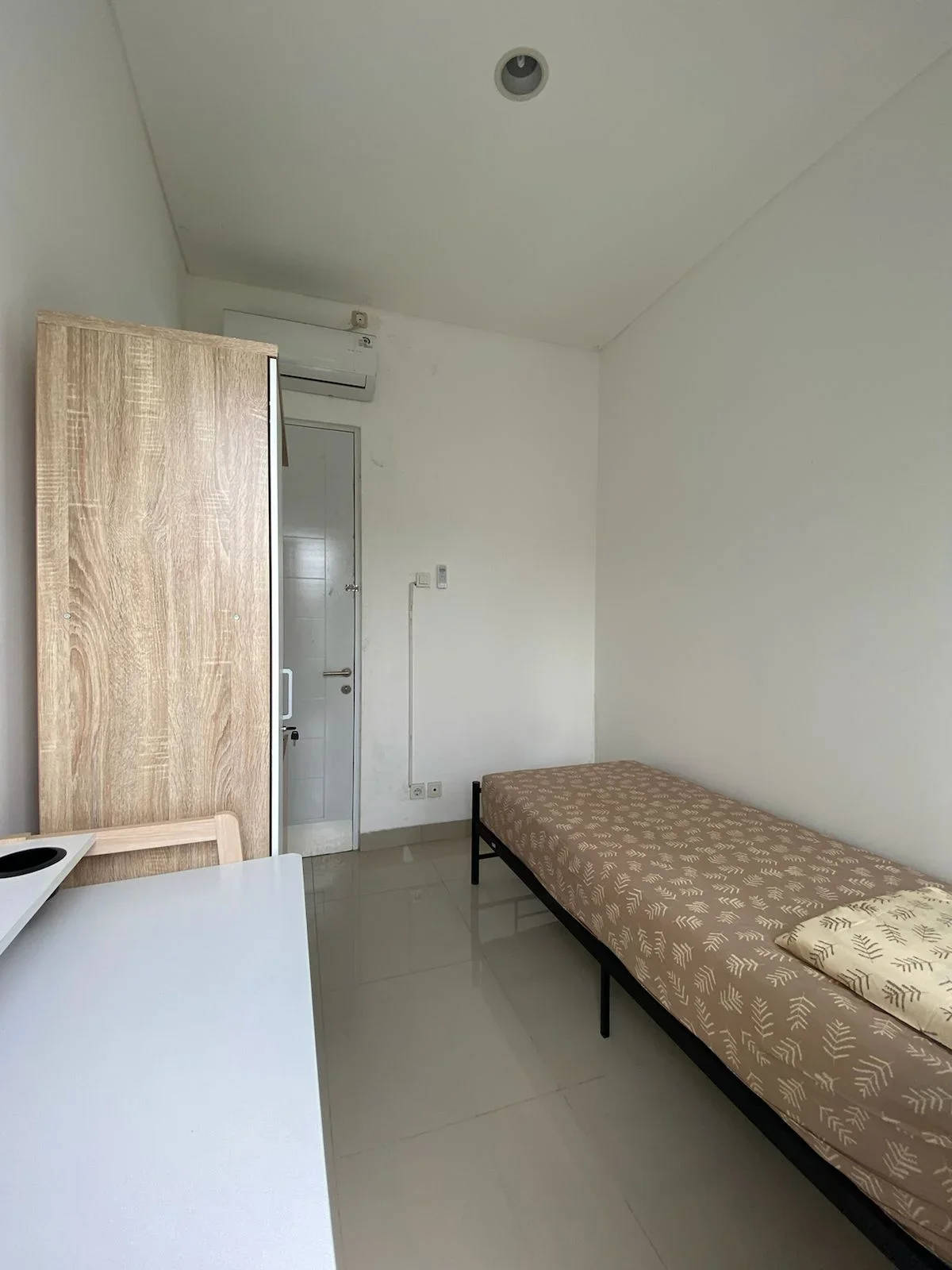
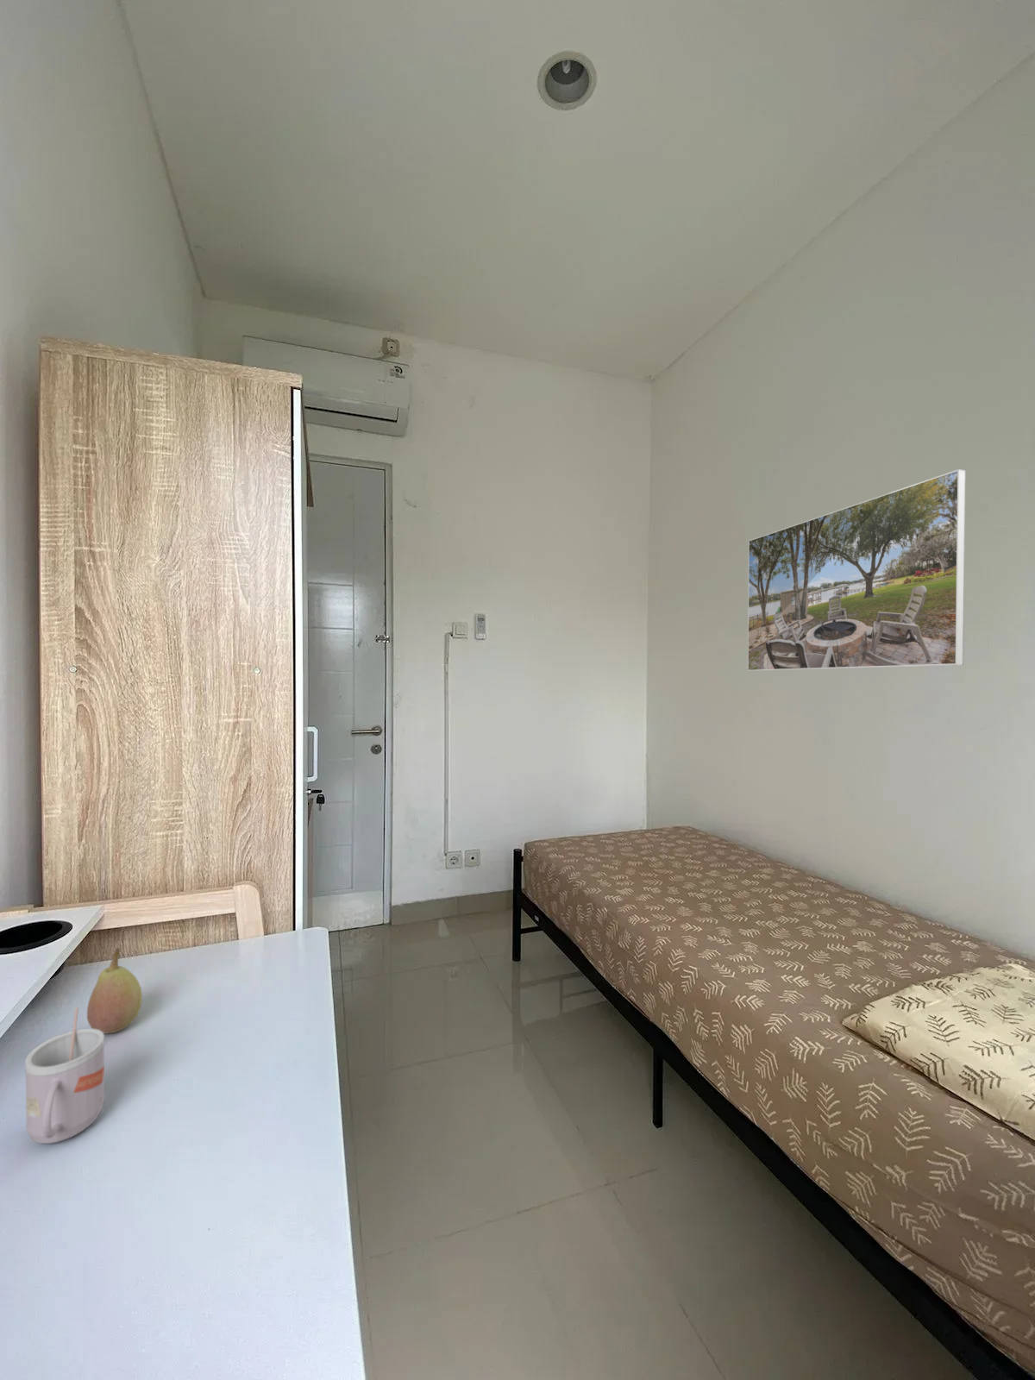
+ fruit (115, 989)
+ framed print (834, 590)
+ mug (63, 1082)
